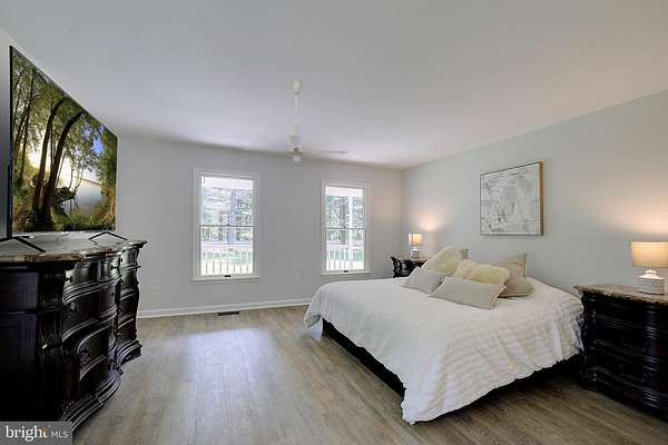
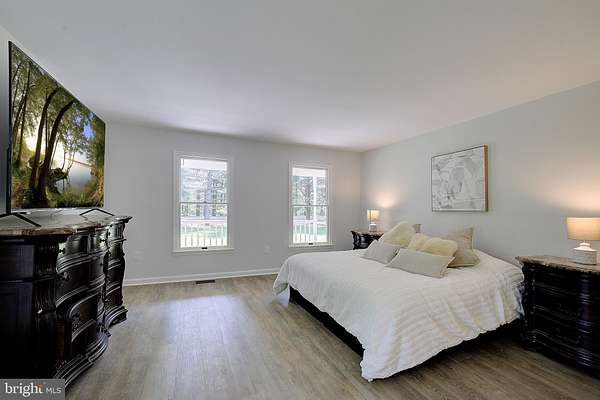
- ceiling fan (296, 118)
